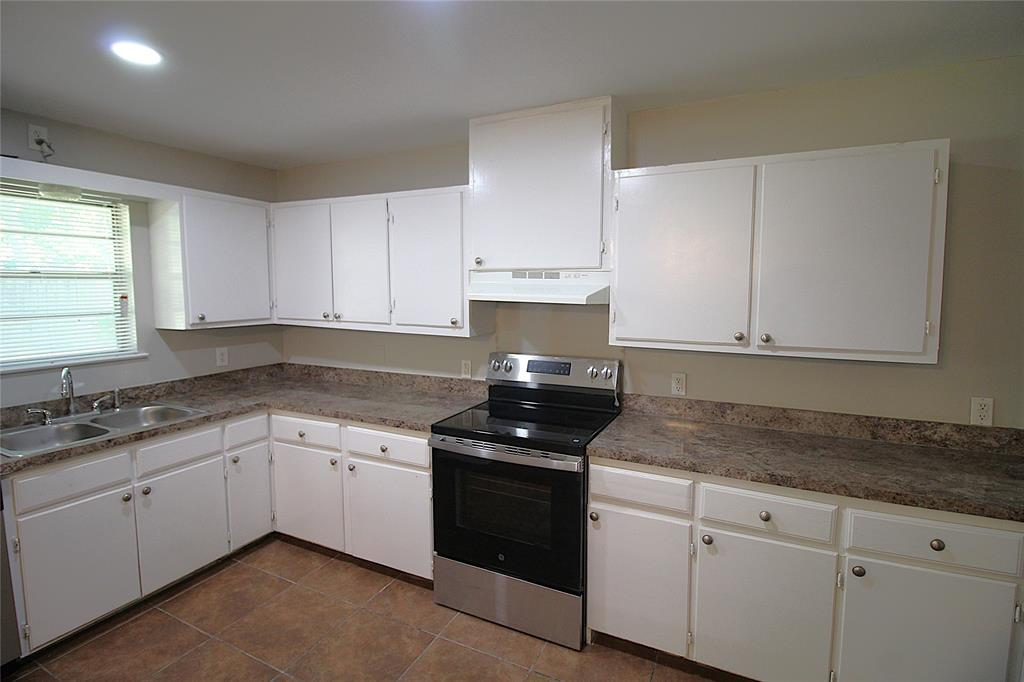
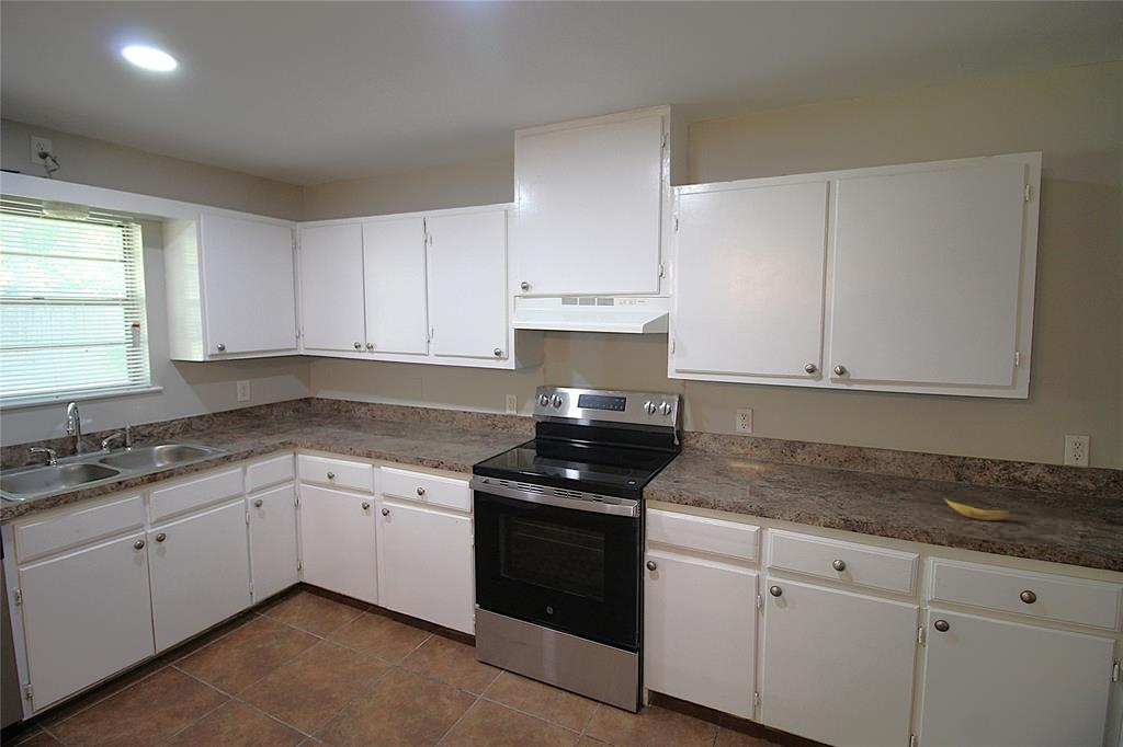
+ banana (976, 509)
